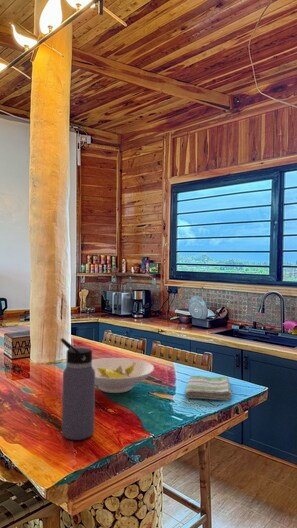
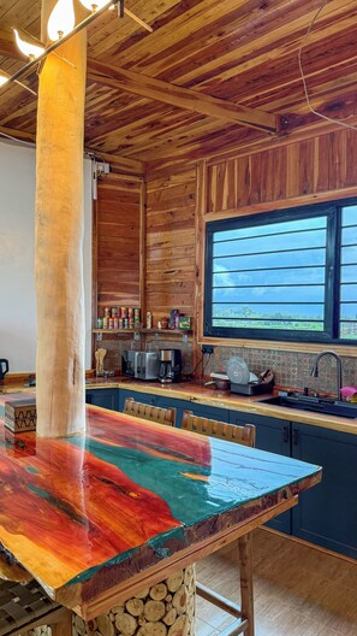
- bowl (115, 375)
- water bottle (77, 385)
- dish towel (208, 385)
